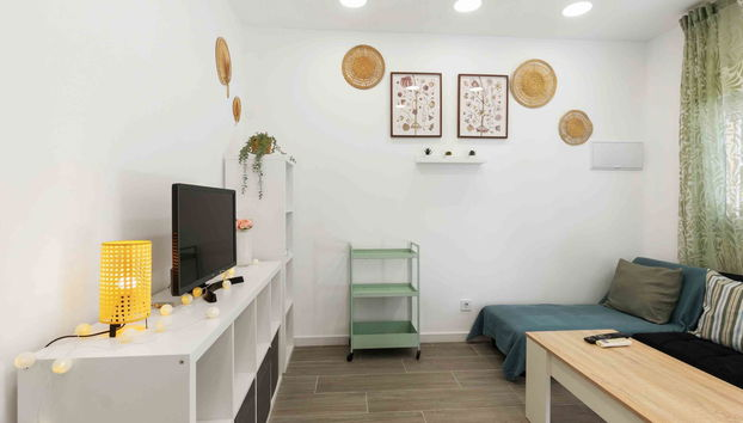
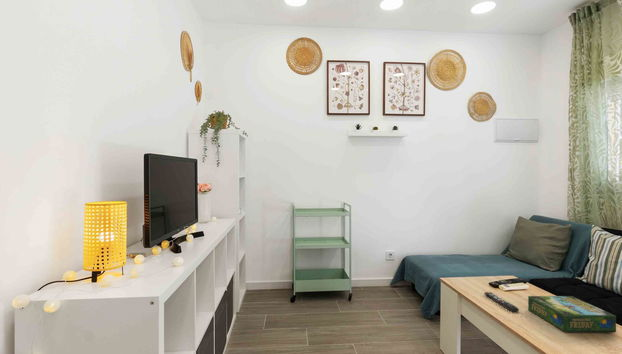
+ remote control (500, 301)
+ board game (568, 312)
